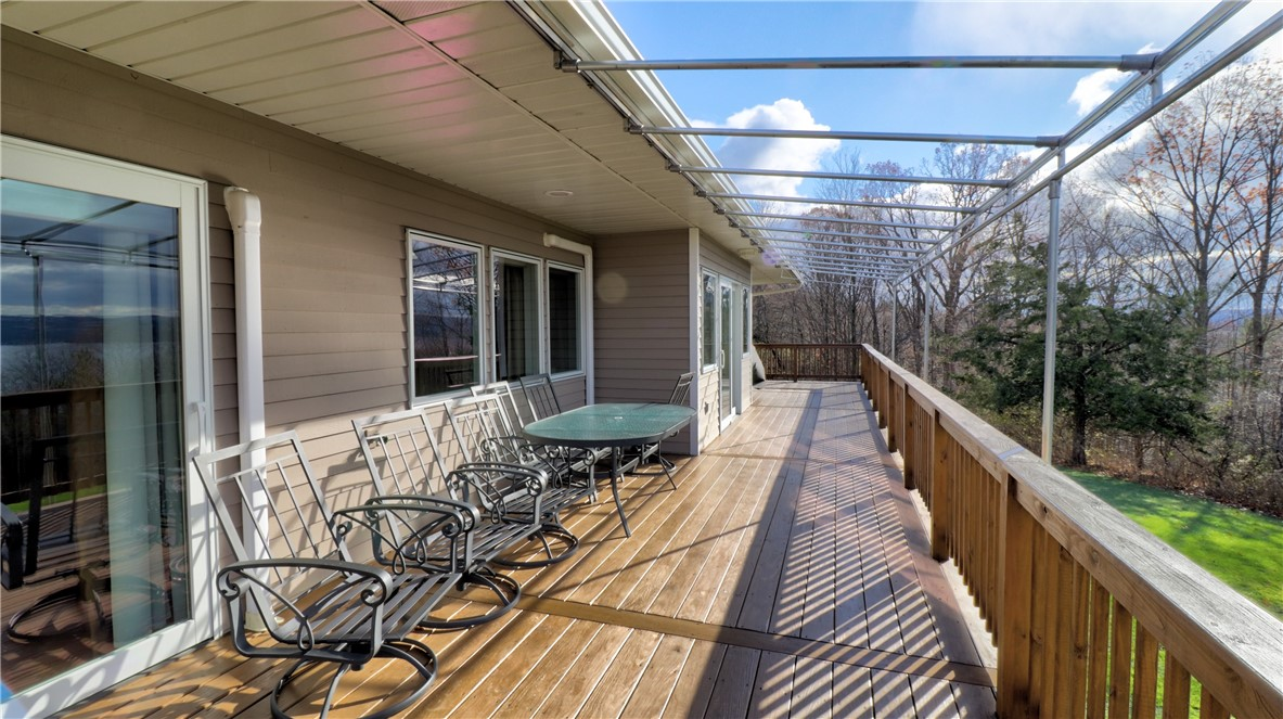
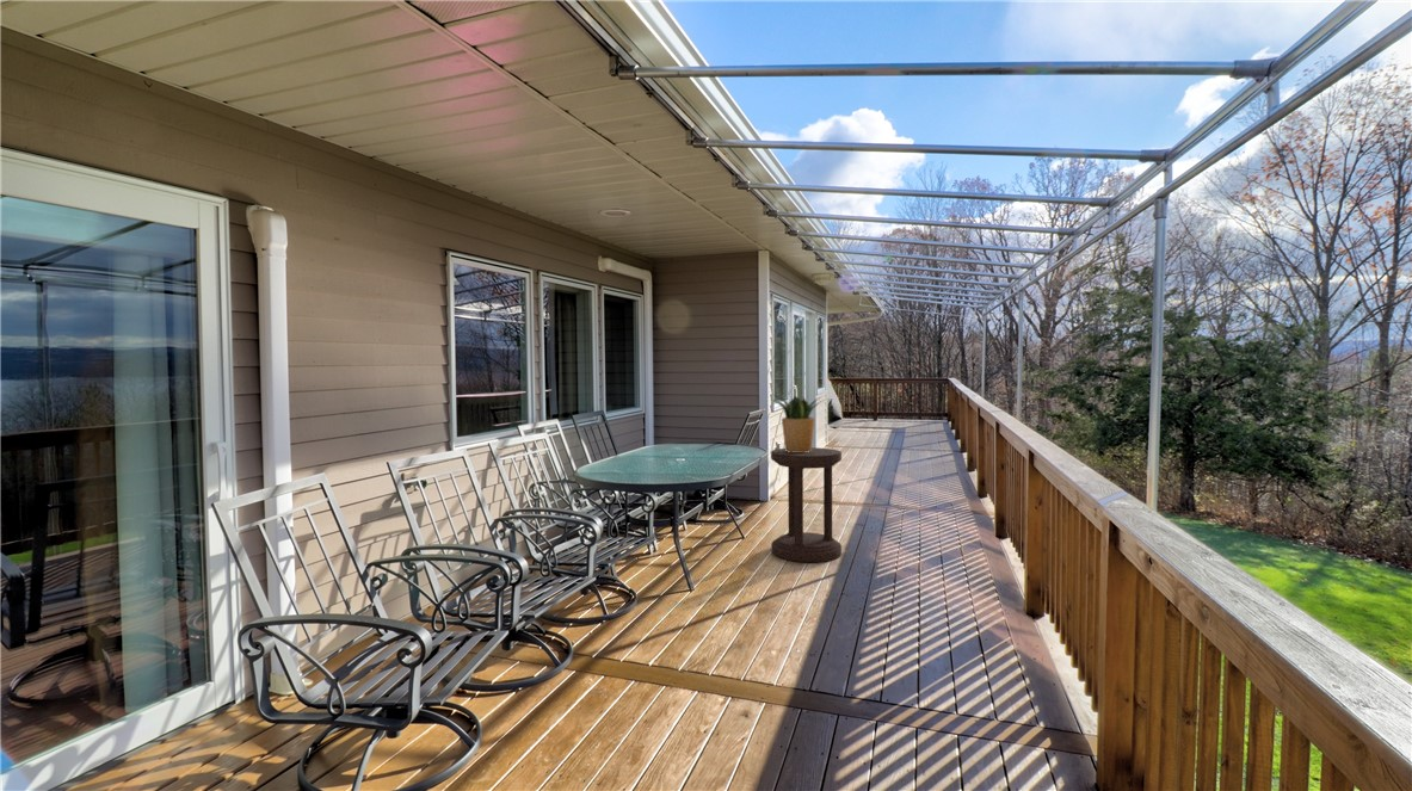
+ potted plant (799, 422)
+ side table (802, 501)
